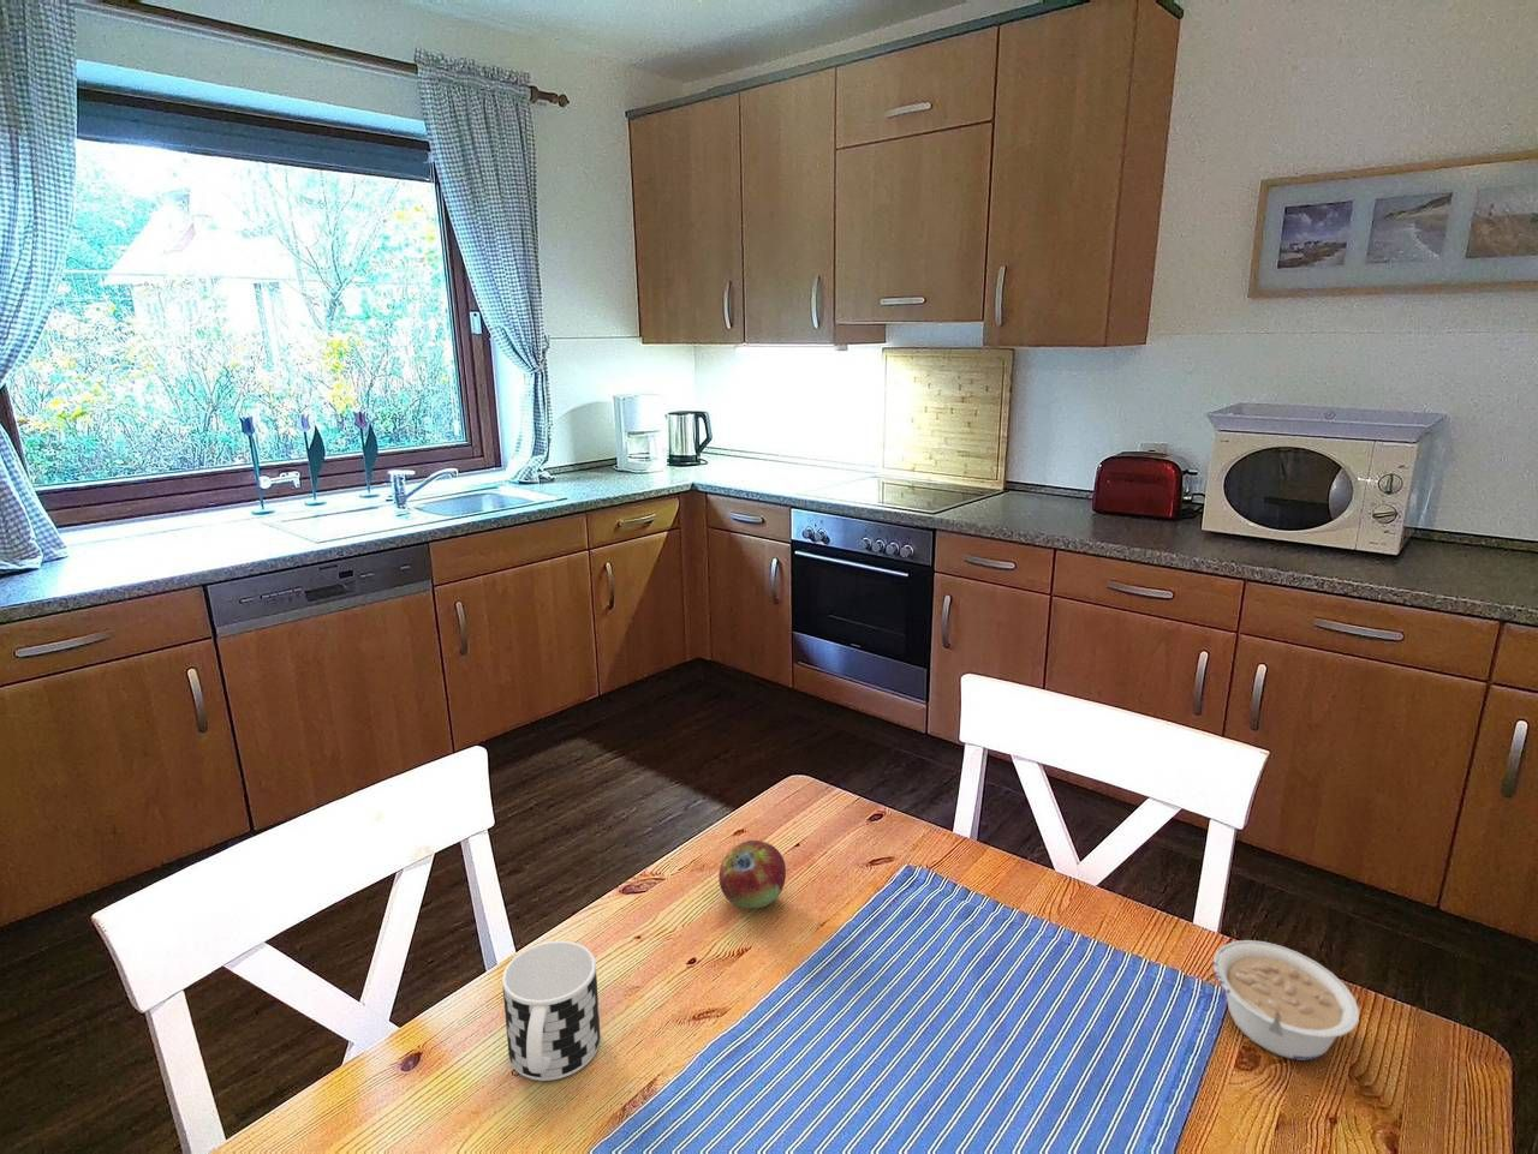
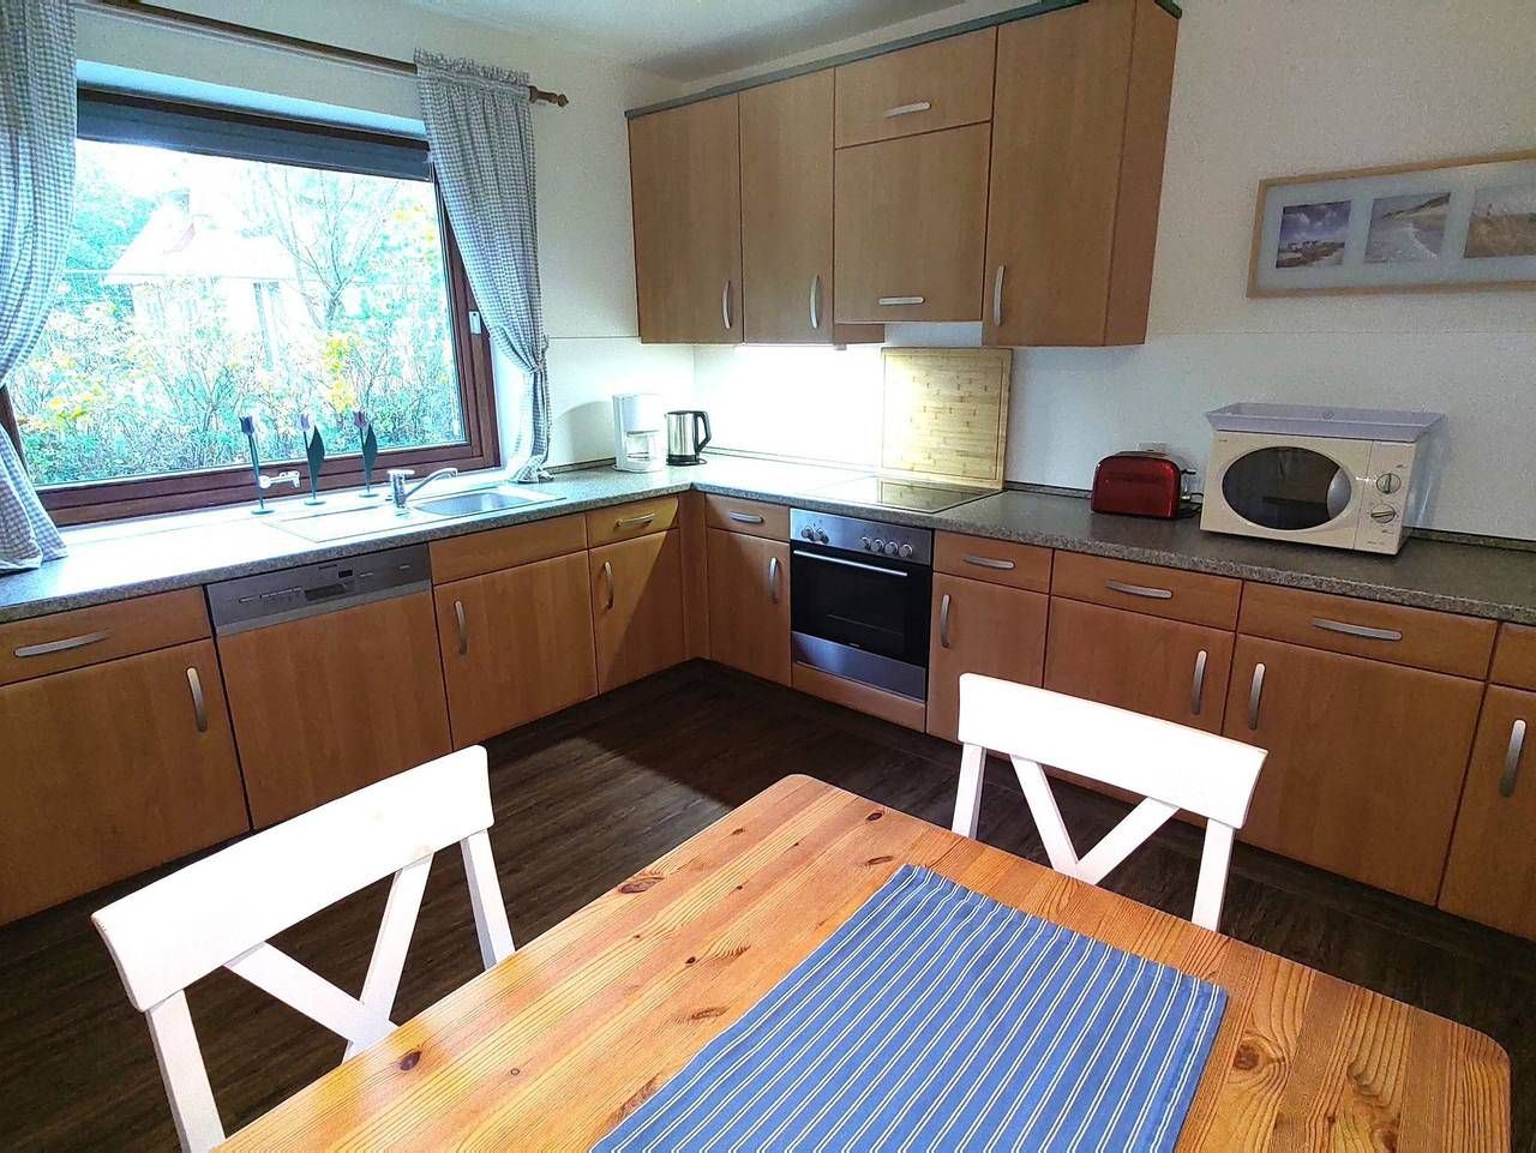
- fruit (752, 875)
- legume (1283, 1004)
- cup (548, 1019)
